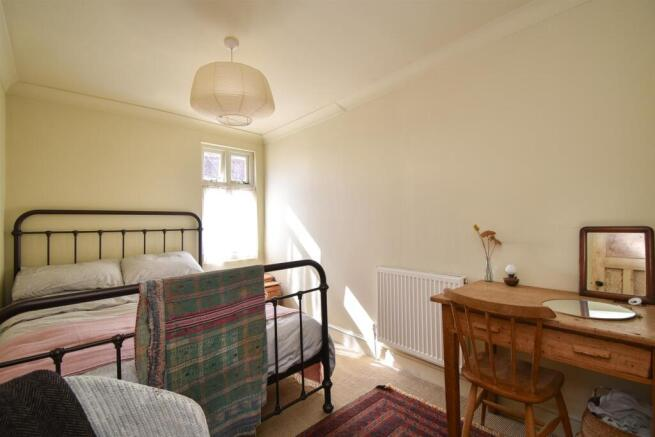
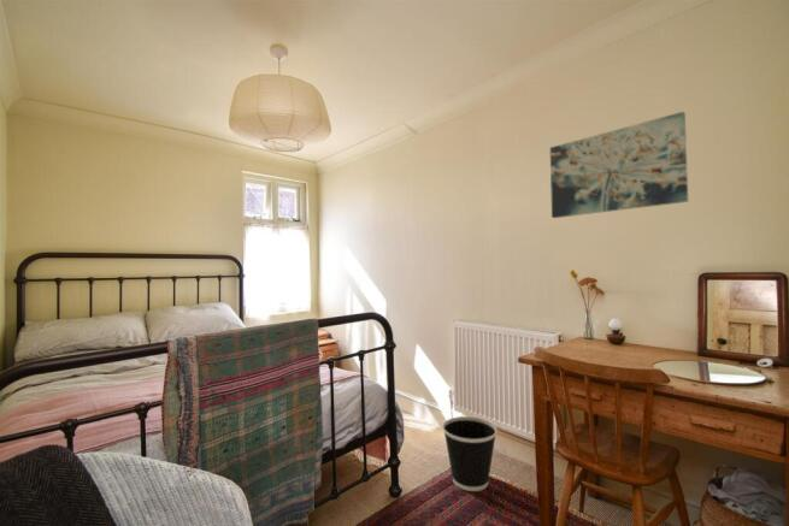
+ wall art (611, 171)
+ wastebasket (470, 454)
